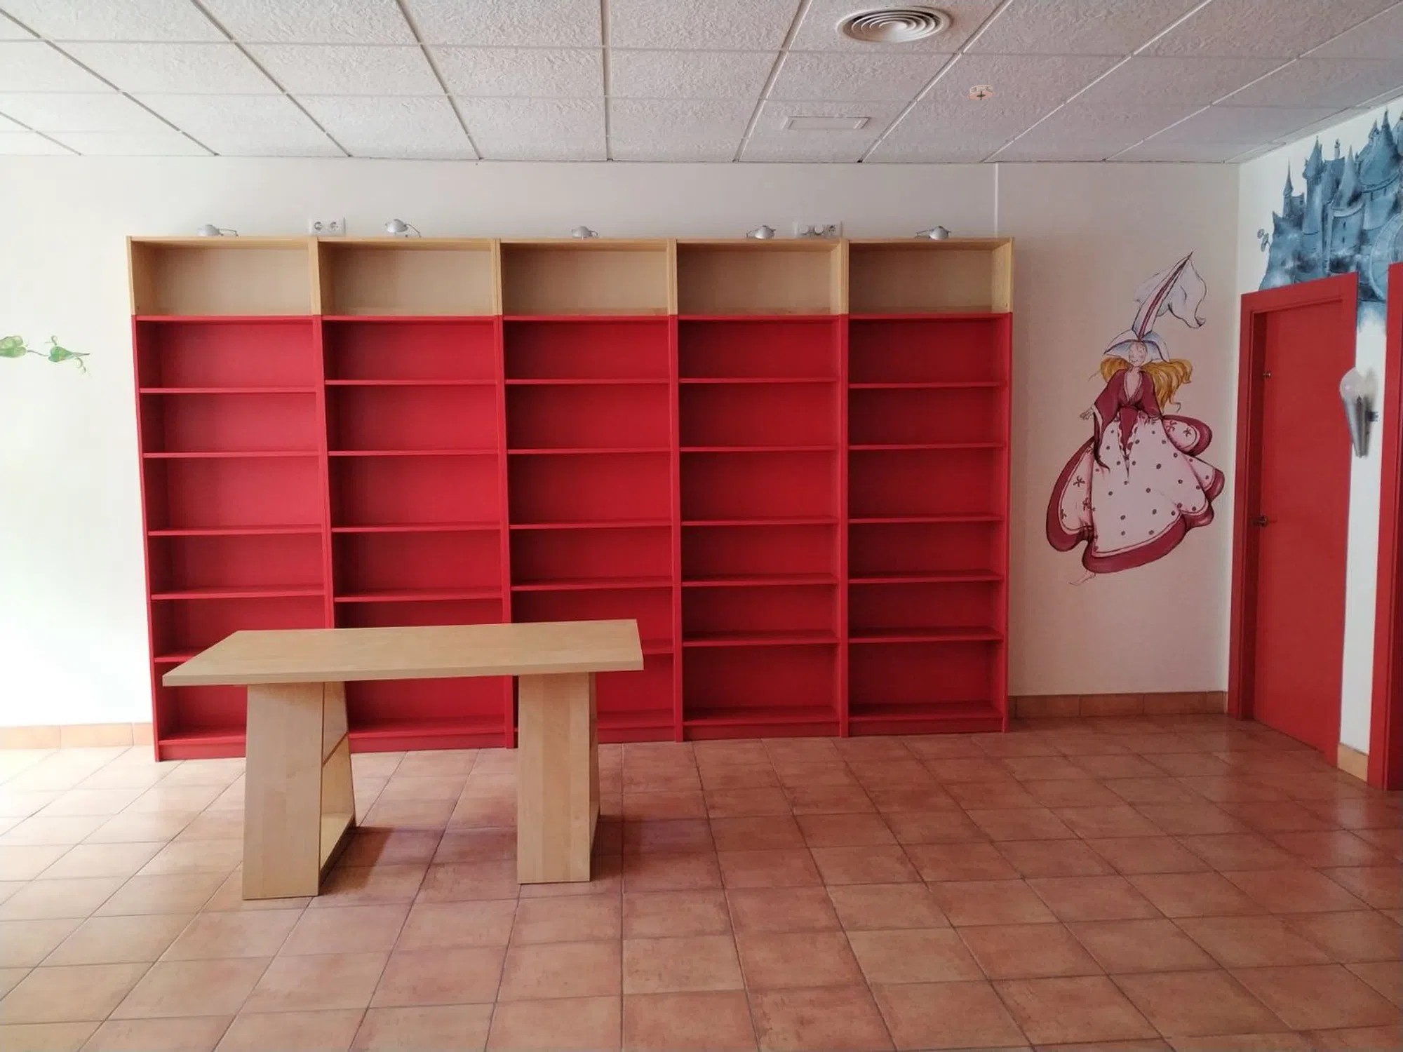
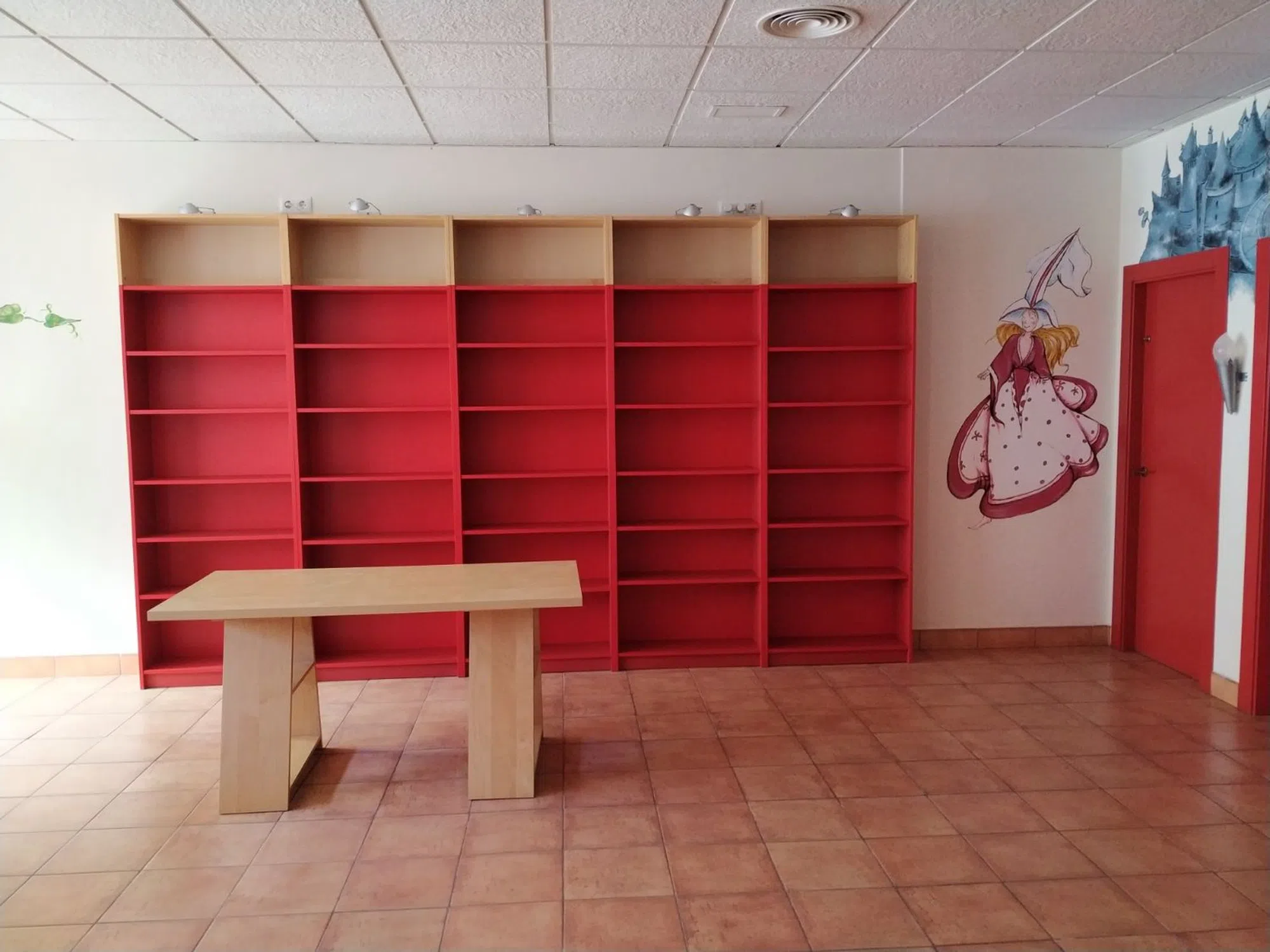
- smoke detector (980, 93)
